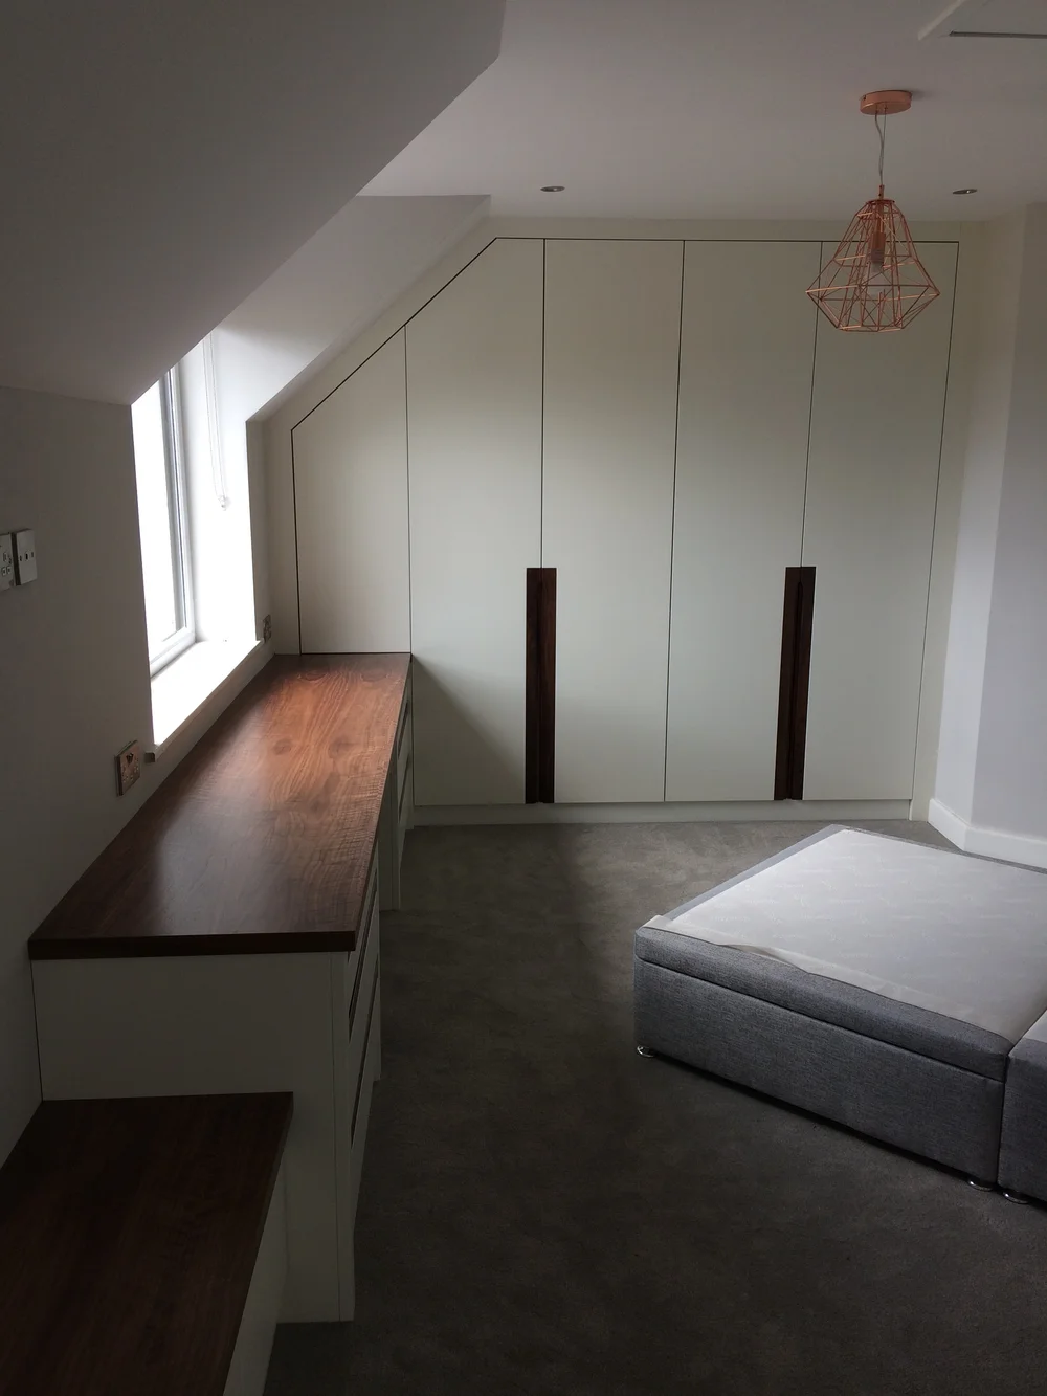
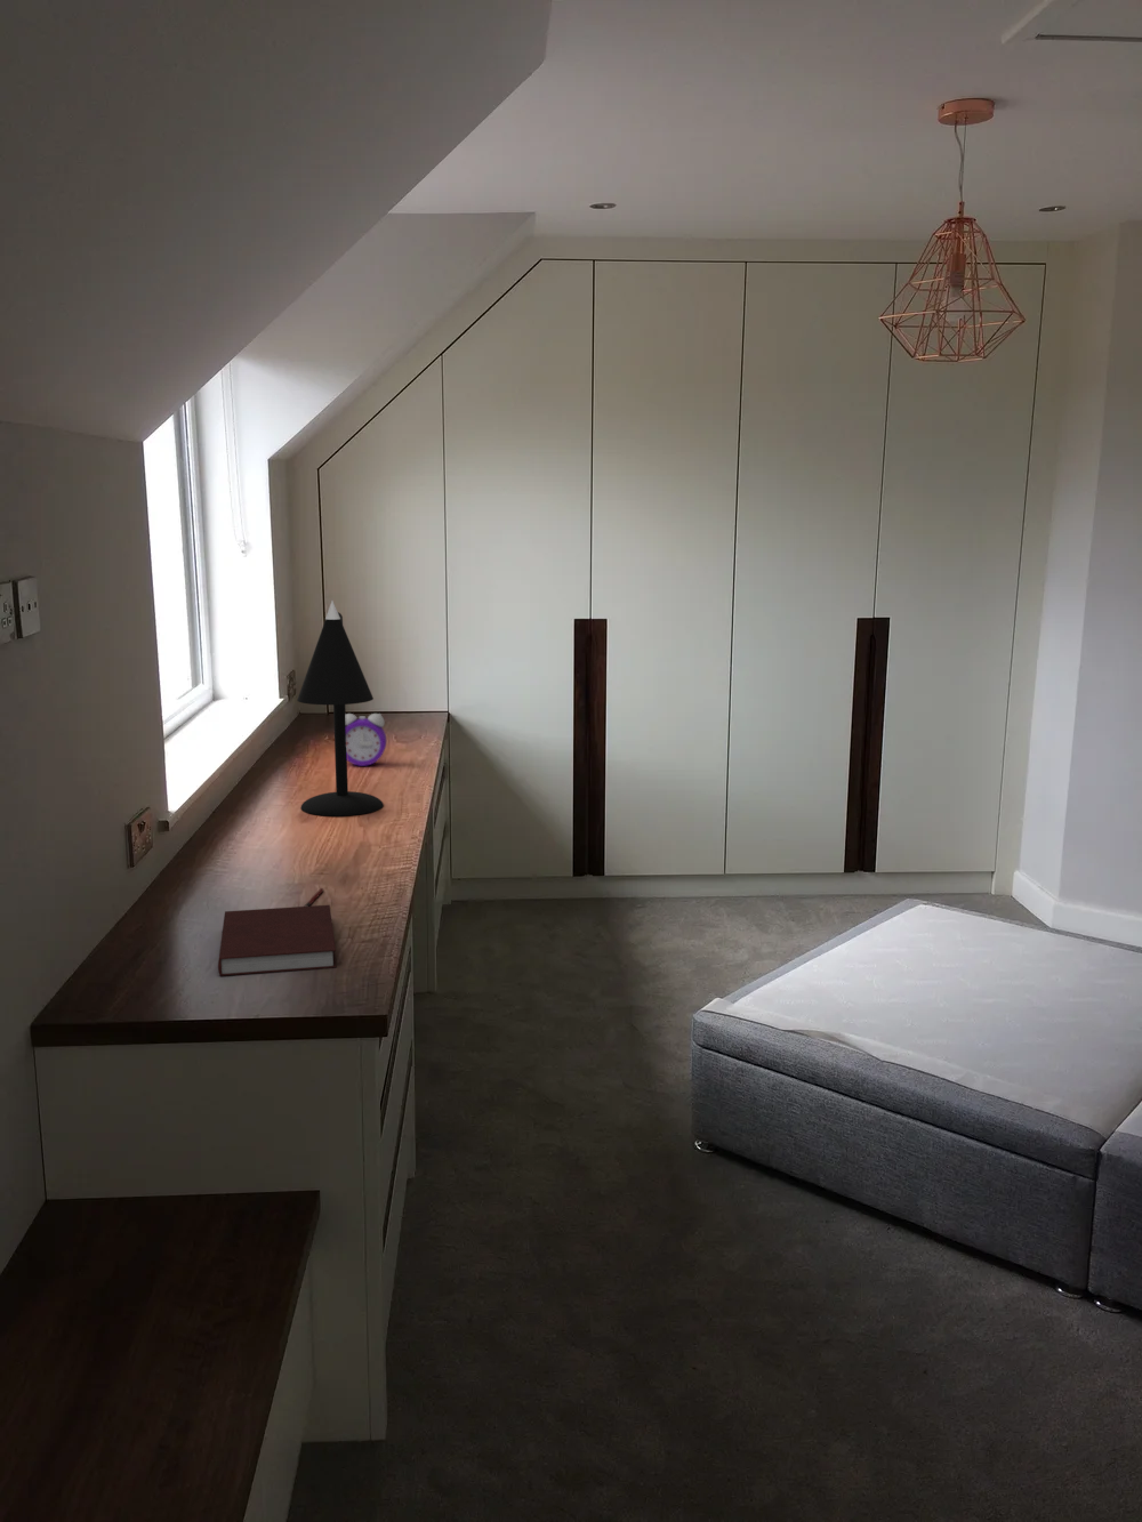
+ notebook (277, 938)
+ pen (312, 900)
+ desk lamp (338, 709)
+ alarm clock (362, 739)
